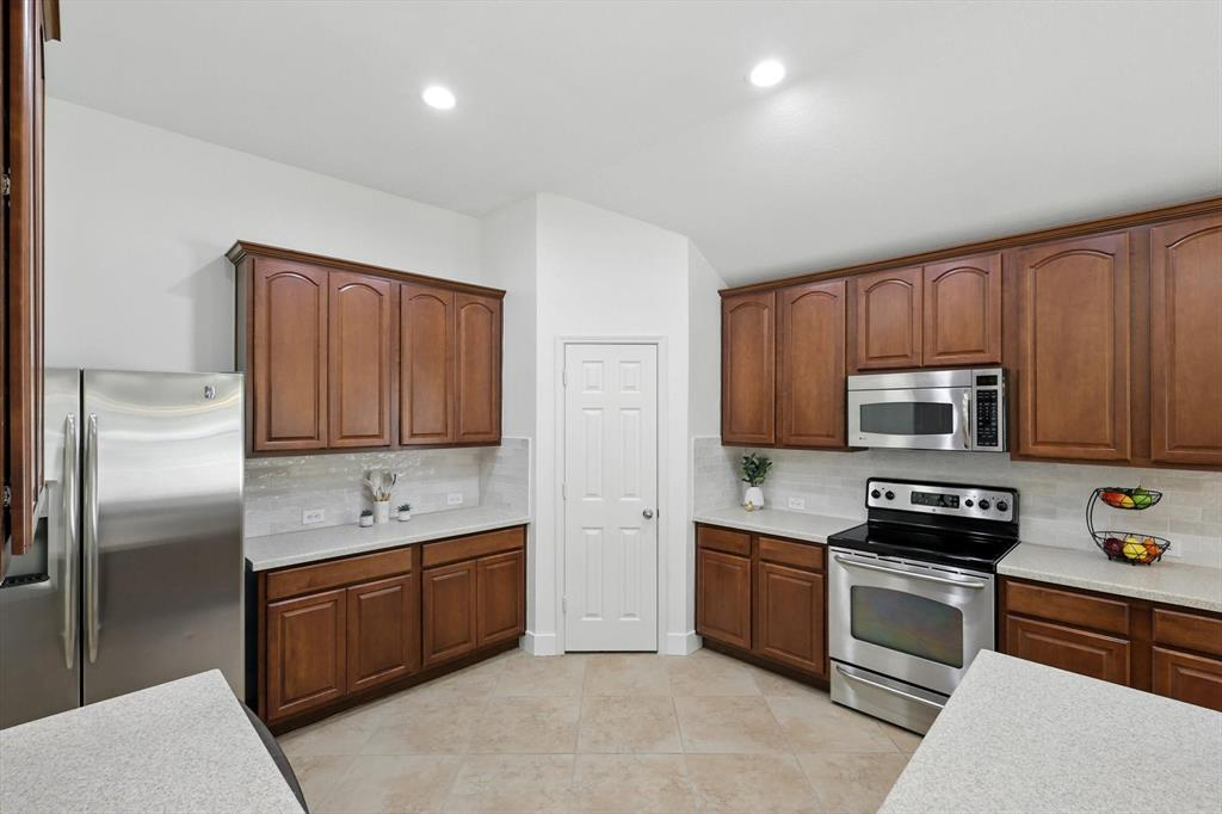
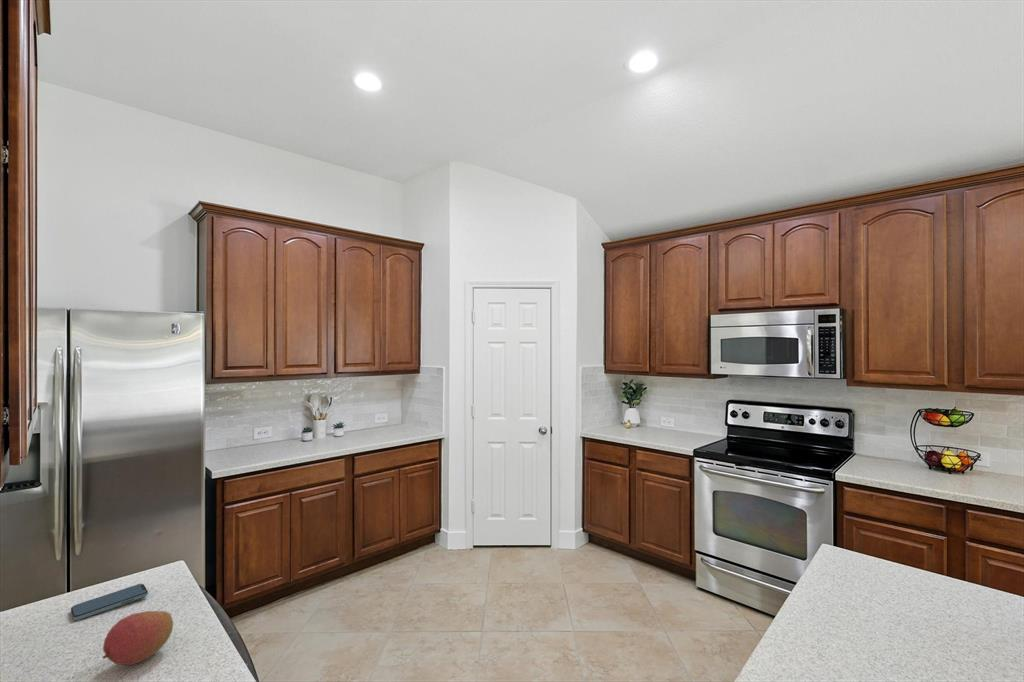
+ fruit (139, 636)
+ smartphone (110, 600)
